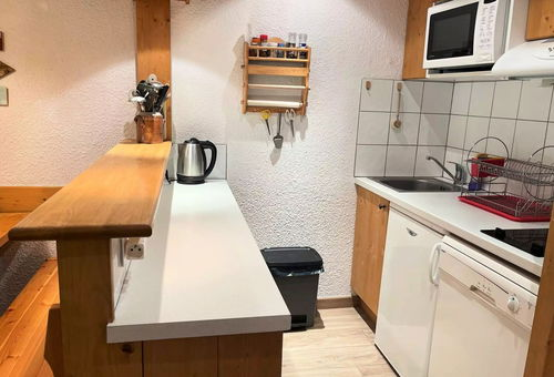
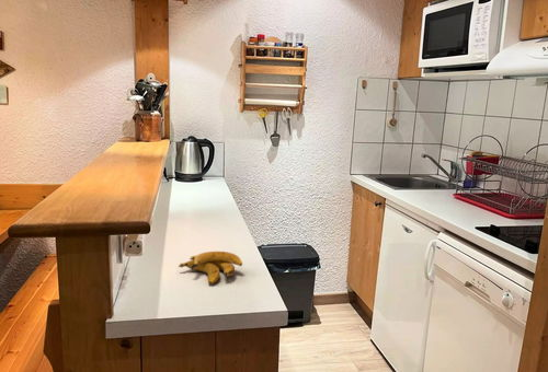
+ banana (209, 265)
